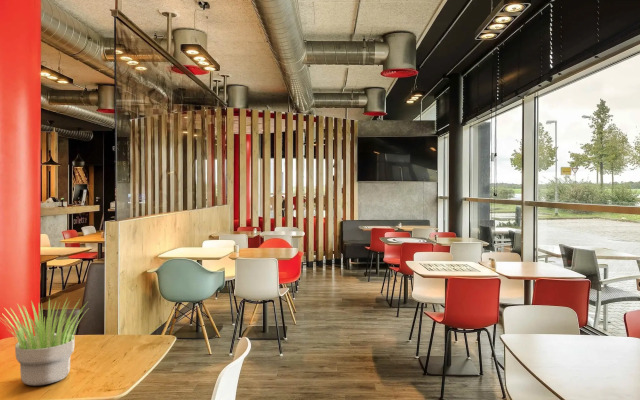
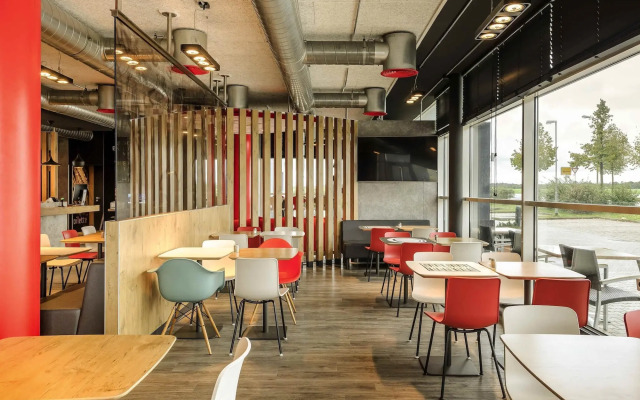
- potted plant (46, 342)
